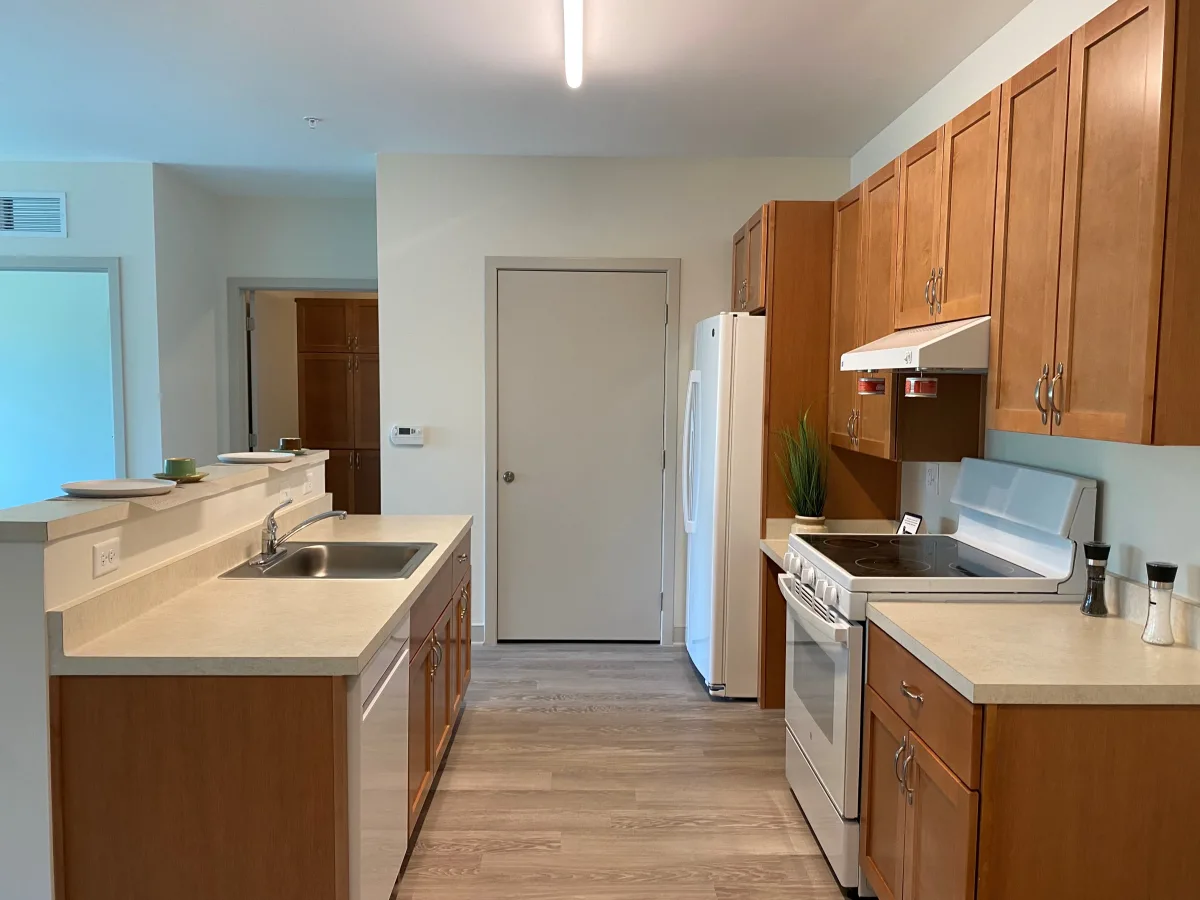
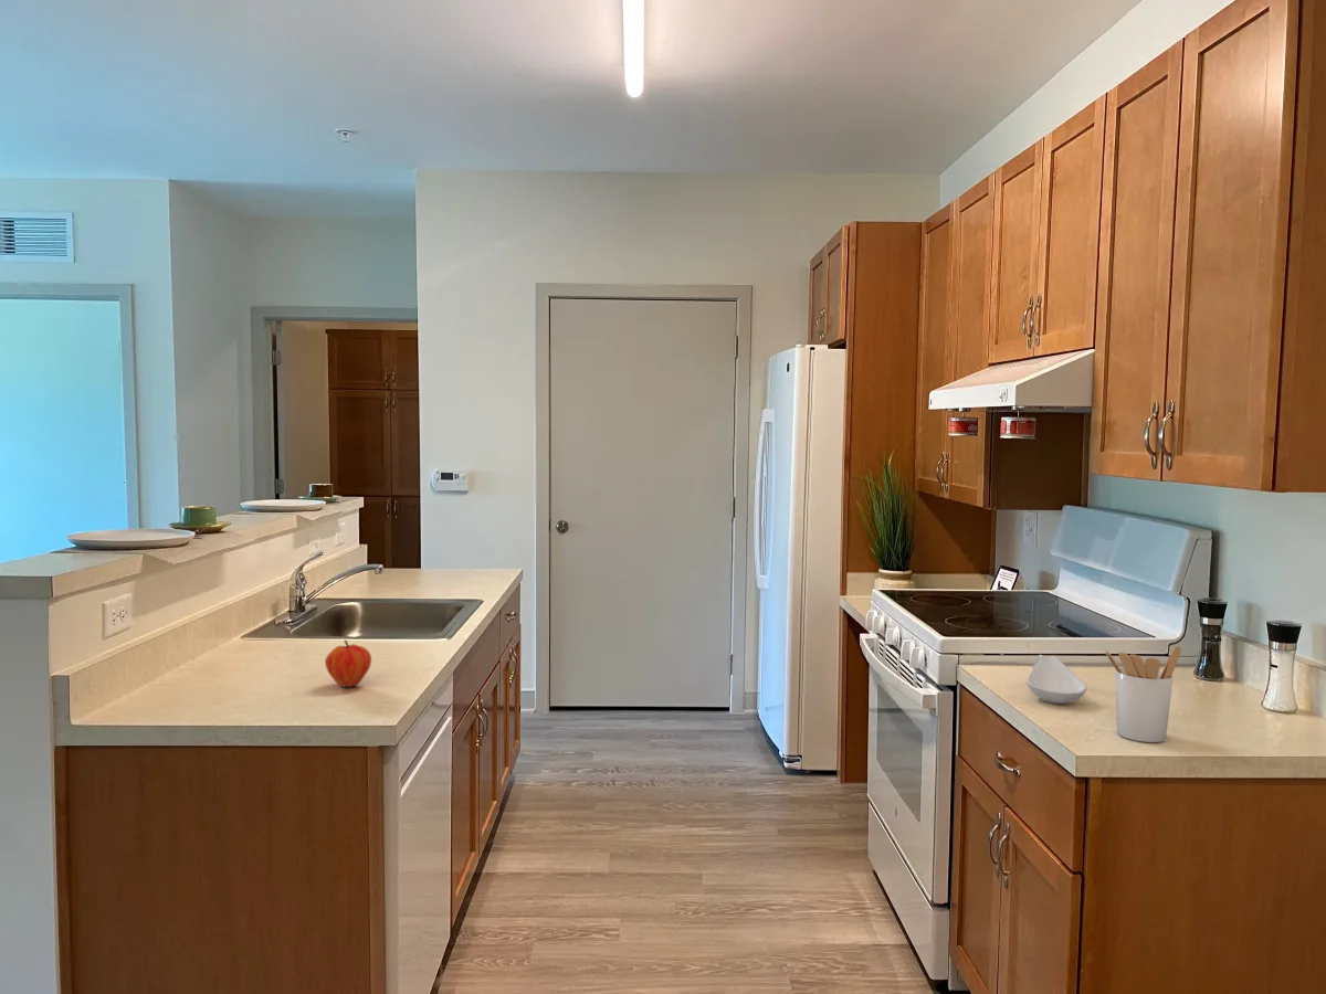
+ utensil holder (1141, 691)
+ spoon rest (1051, 677)
+ fruit (348, 663)
